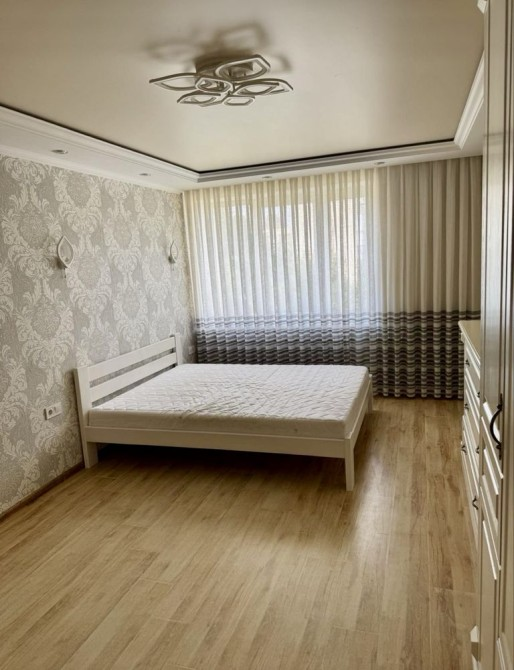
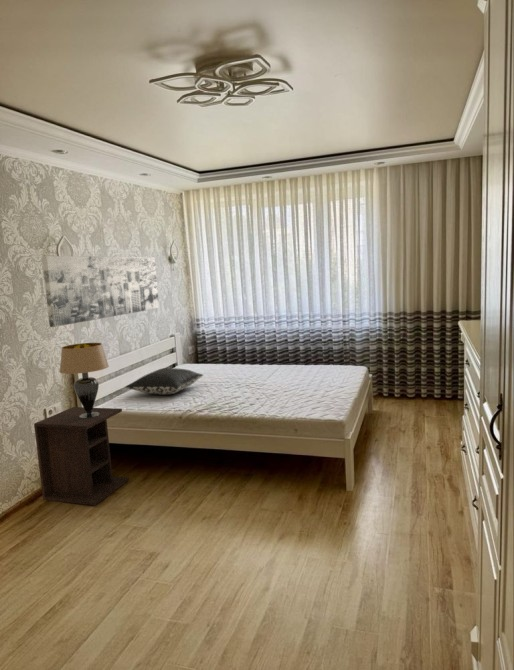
+ pillow (165, 380)
+ wall art (110, 286)
+ nightstand (83, 453)
+ table lamp (85, 380)
